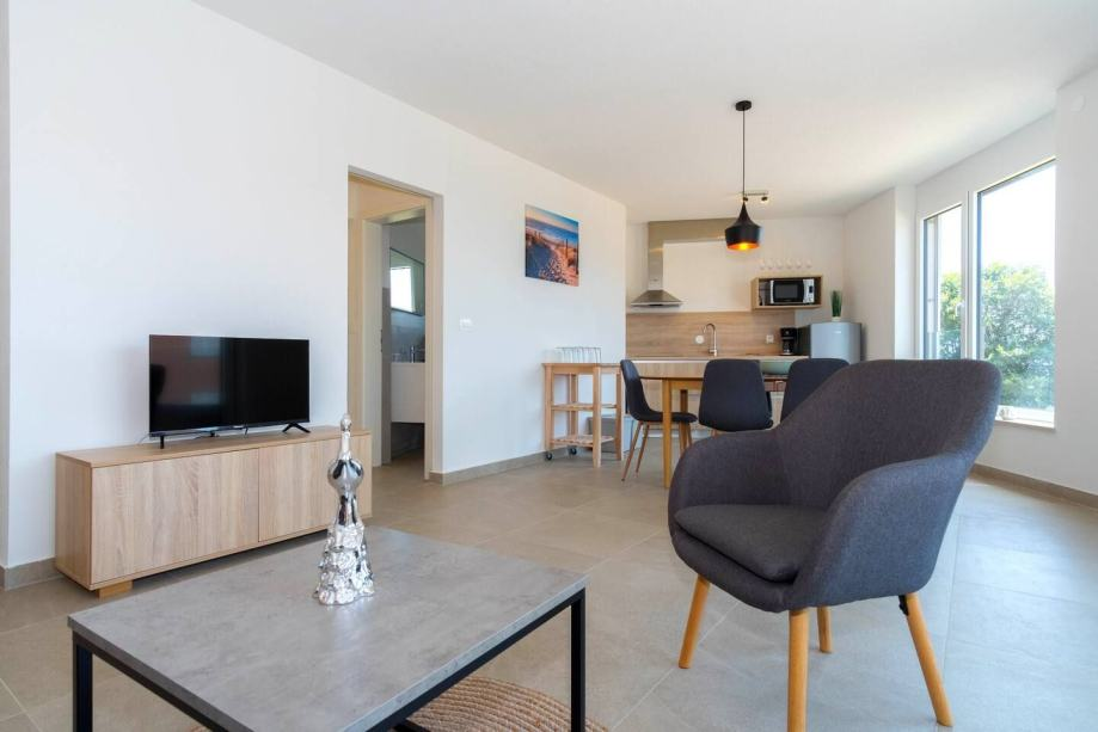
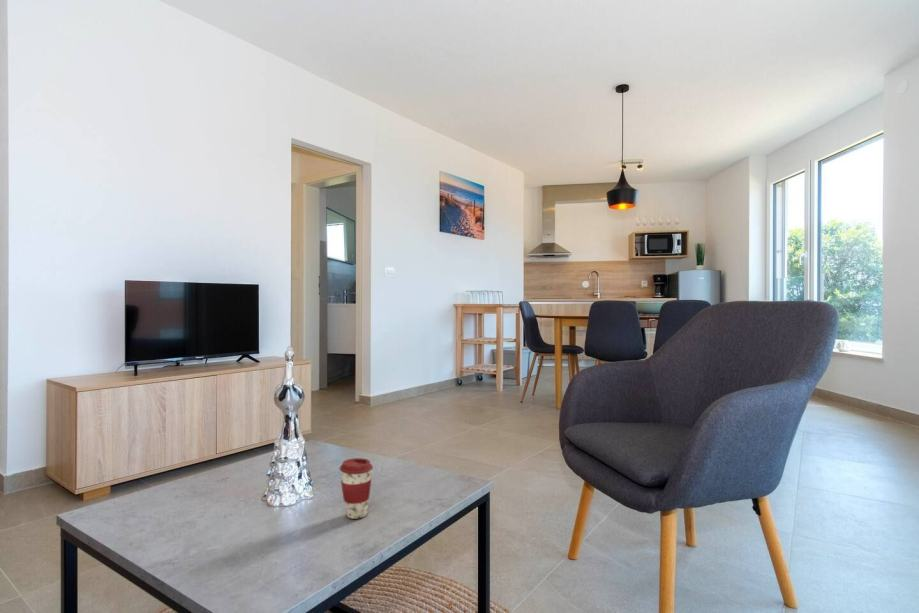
+ coffee cup (356, 488)
